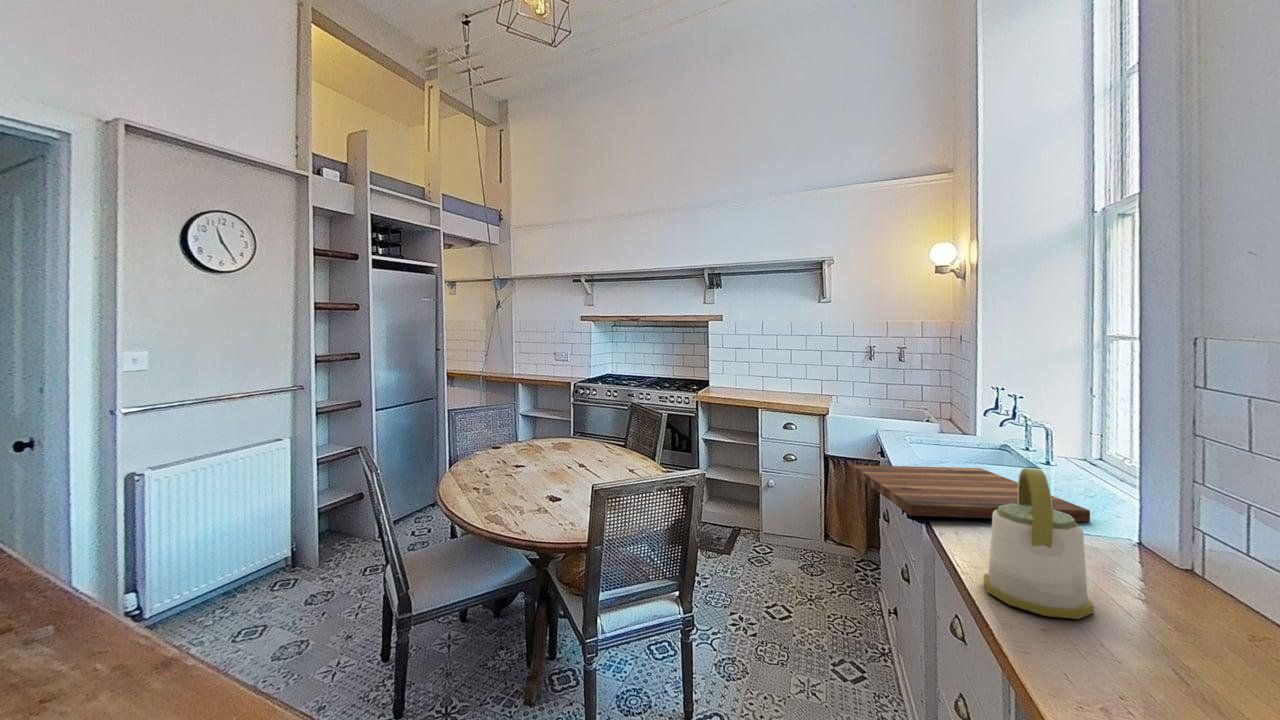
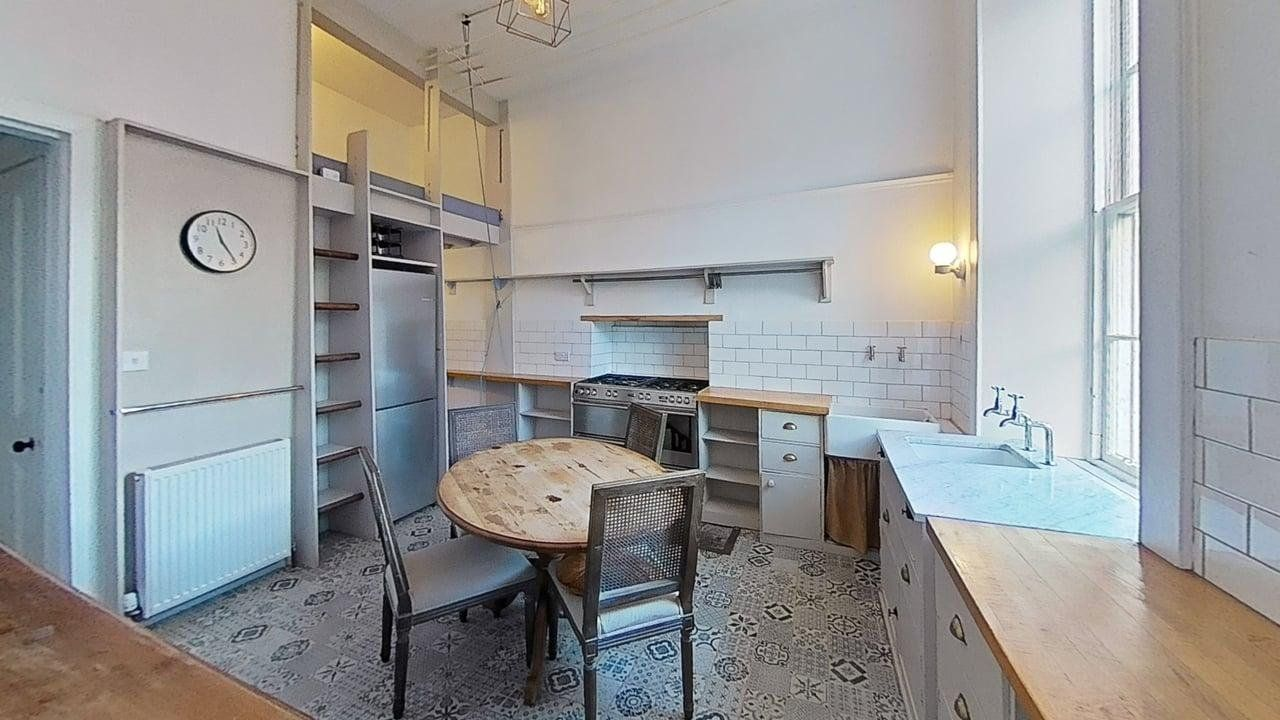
- cutting board (950, 488)
- kettle (1033, 530)
